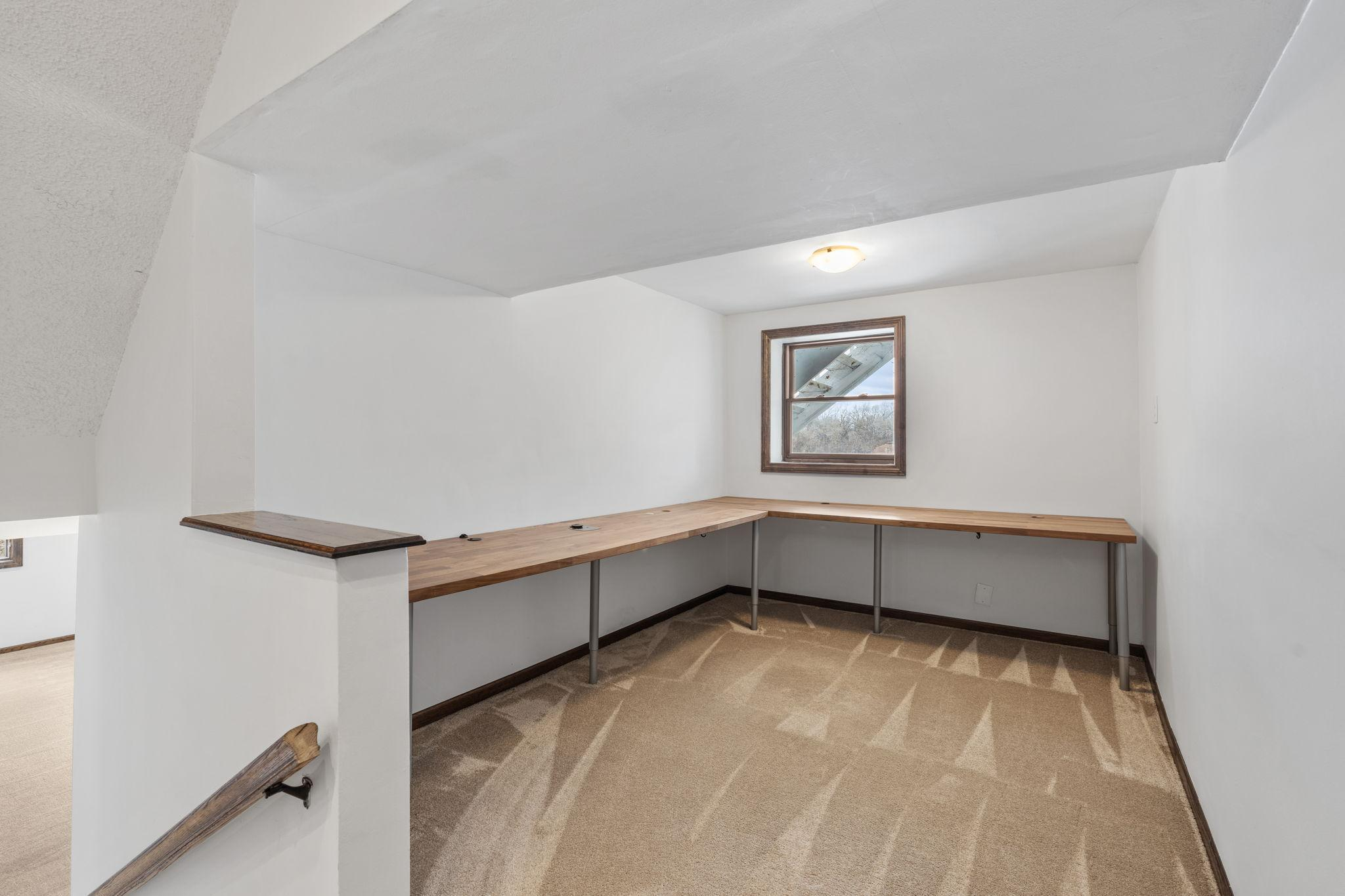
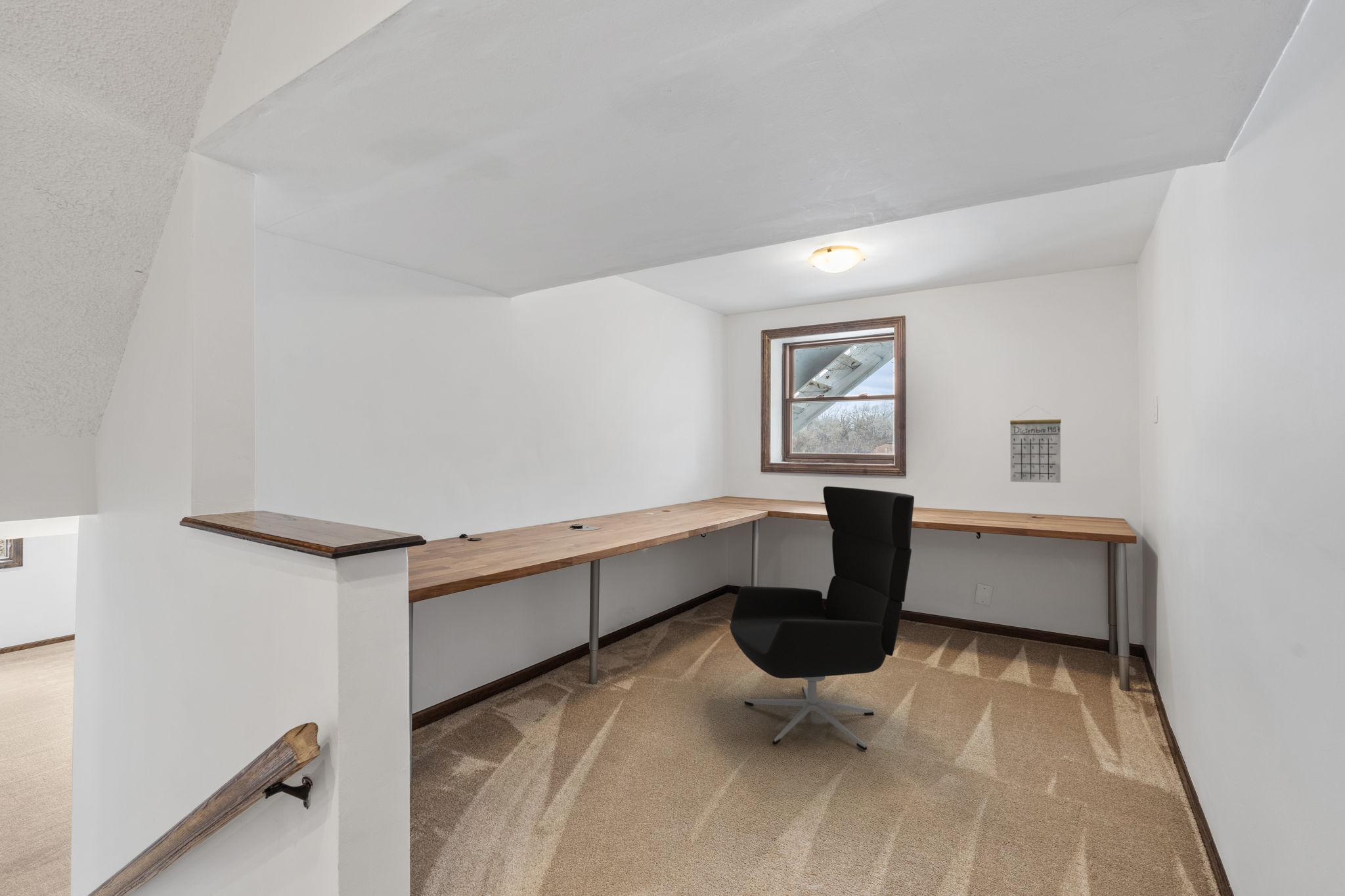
+ calendar (1035, 443)
+ office chair (816, 604)
